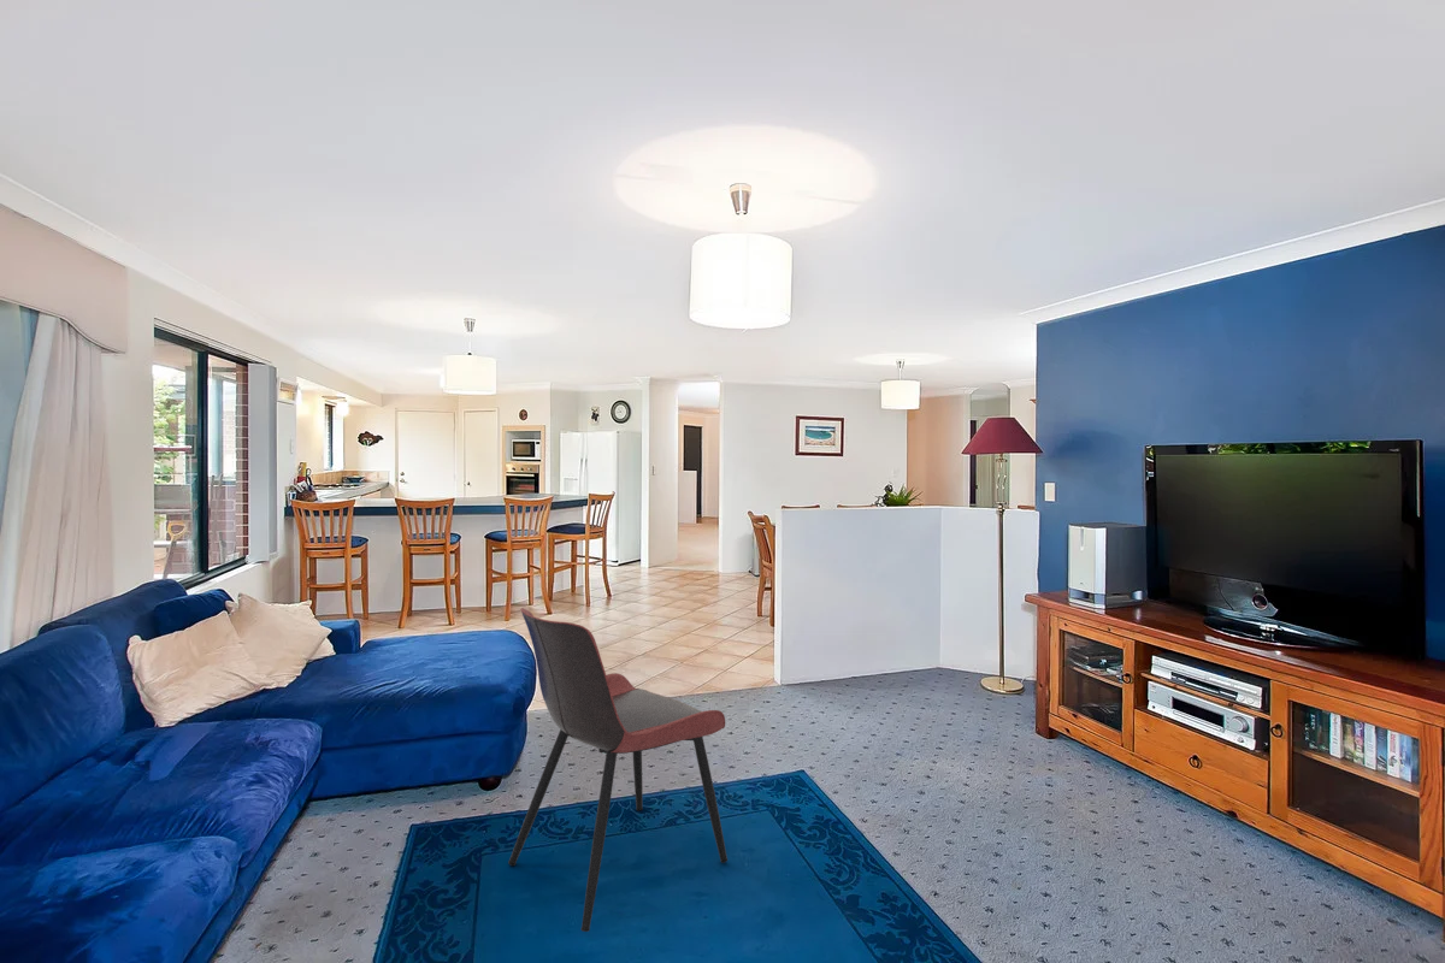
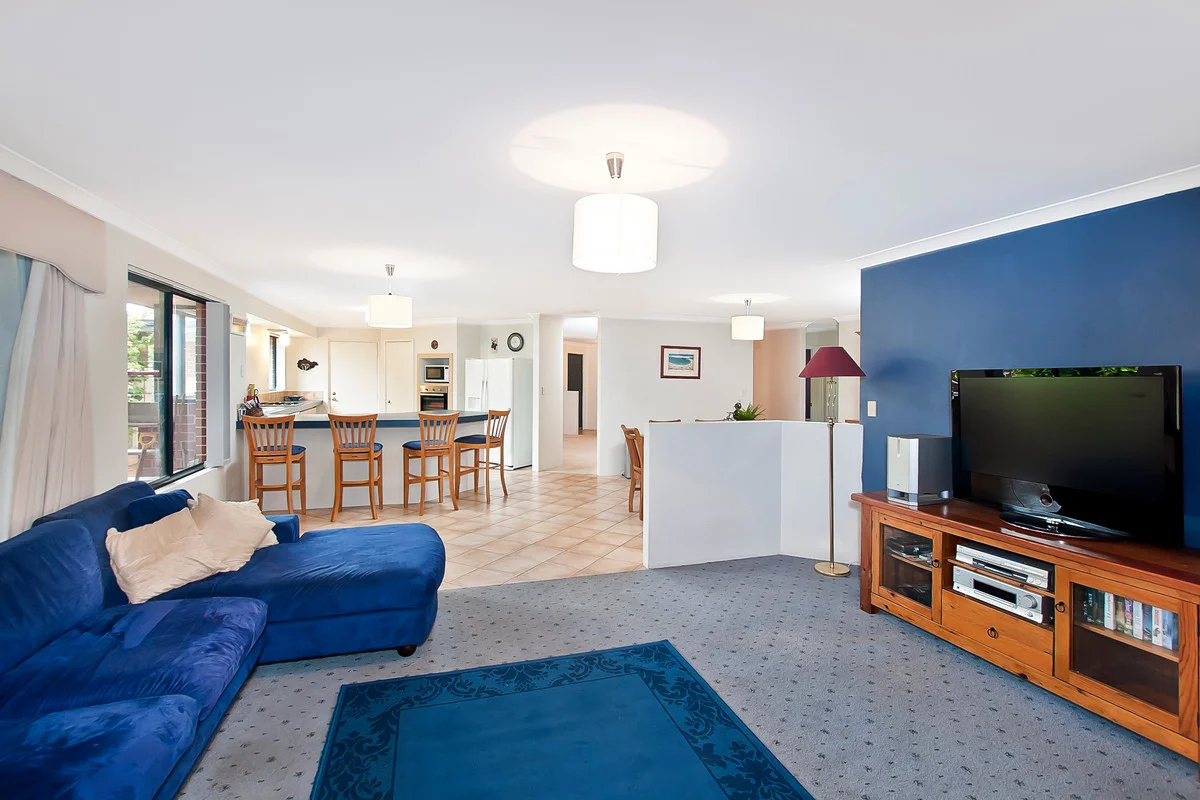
- dining chair (618, 733)
